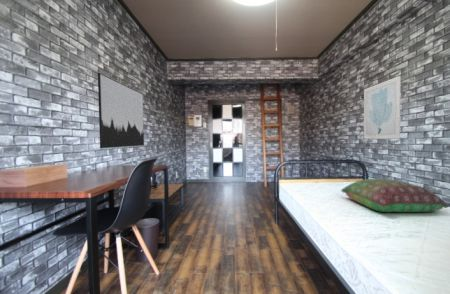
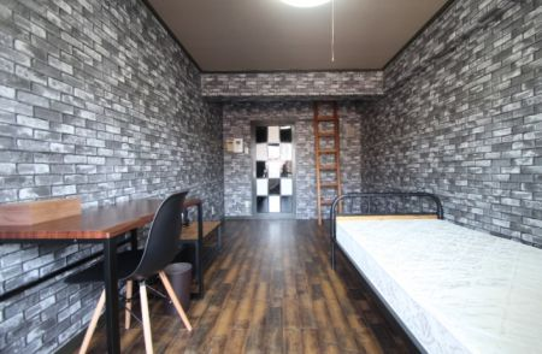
- pillow (389, 192)
- wall art (125, 116)
- wall art (380, 111)
